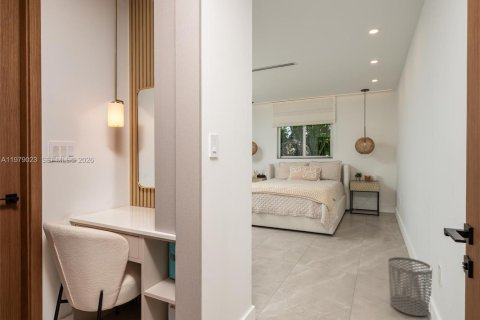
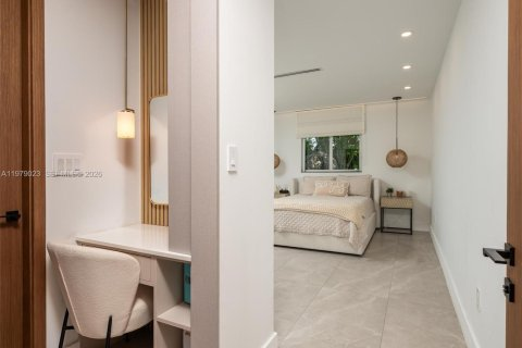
- waste bin (409, 286)
